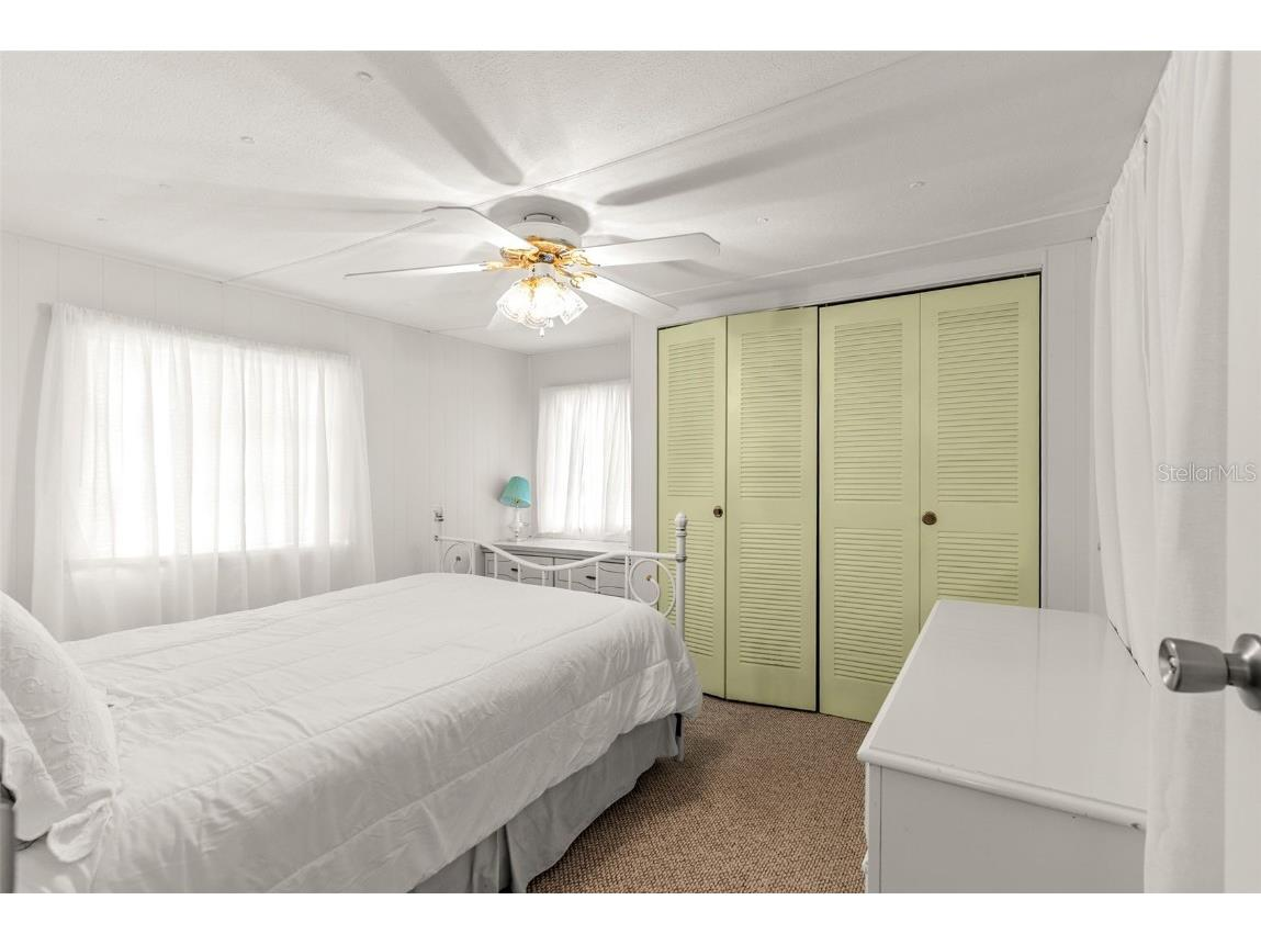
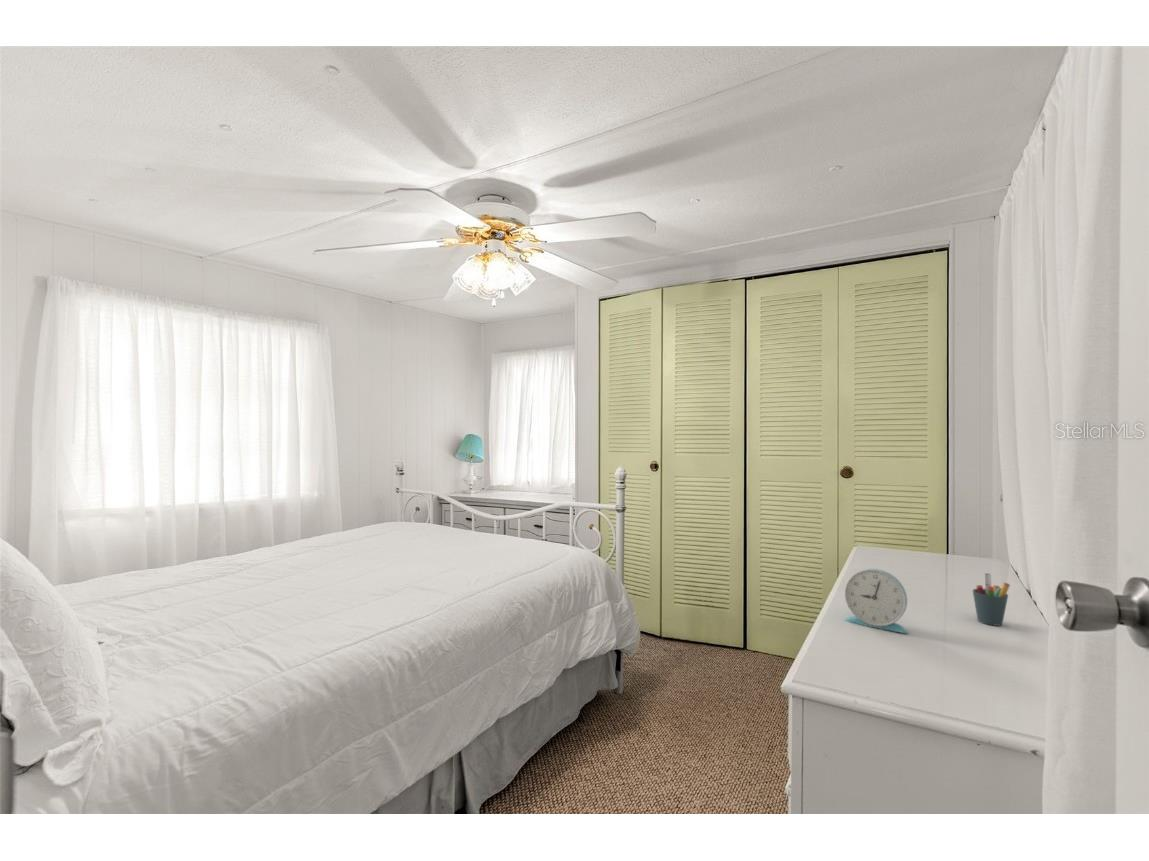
+ alarm clock (876, 595)
+ pen holder (990, 599)
